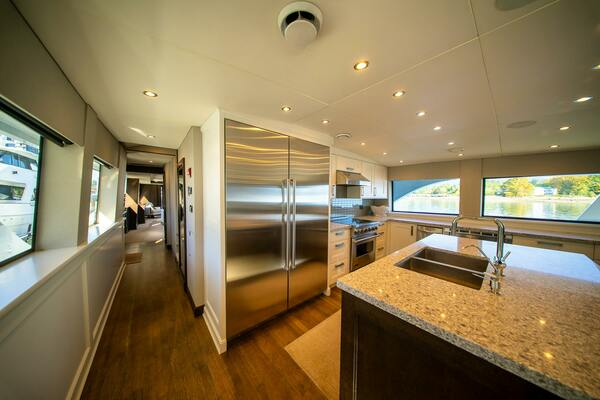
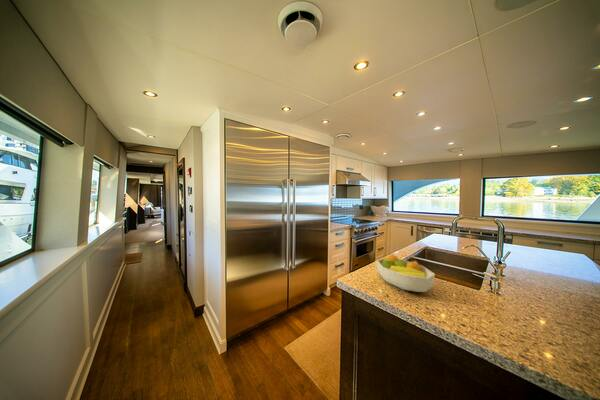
+ fruit bowl (402, 270)
